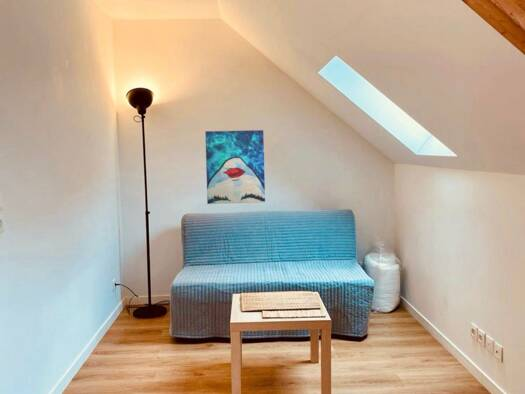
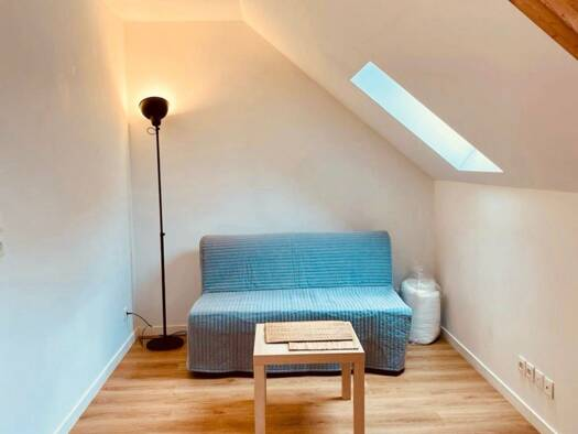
- wall art (235, 167)
